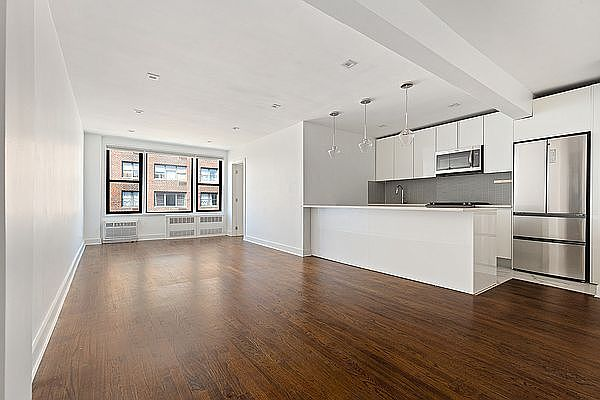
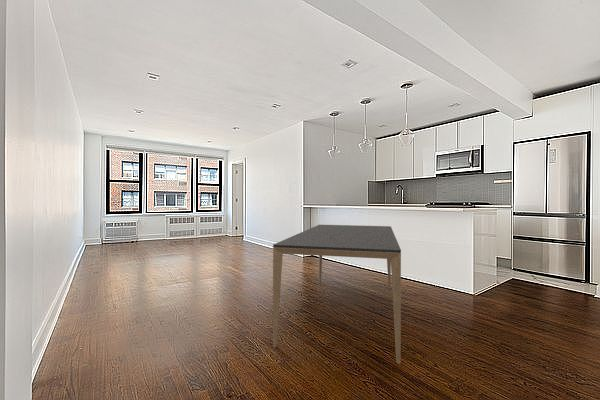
+ dining table (346, 256)
